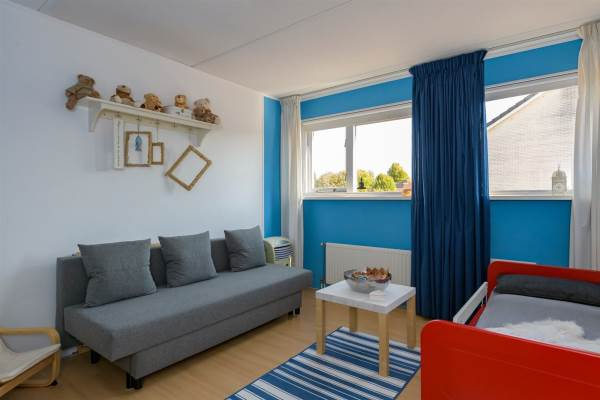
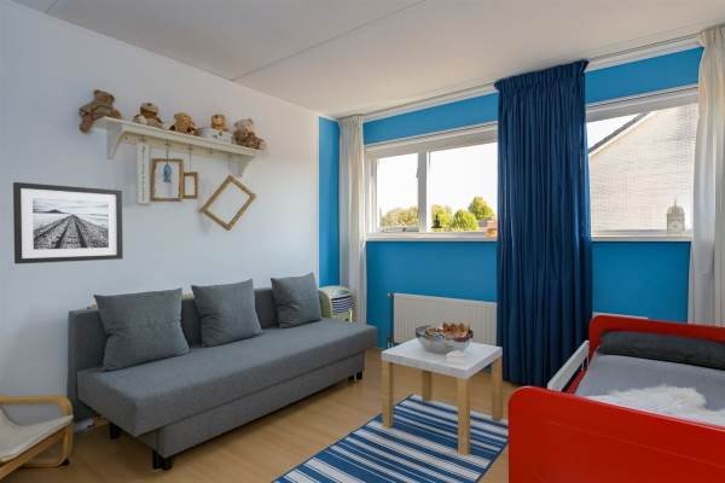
+ wall art (72, 223)
